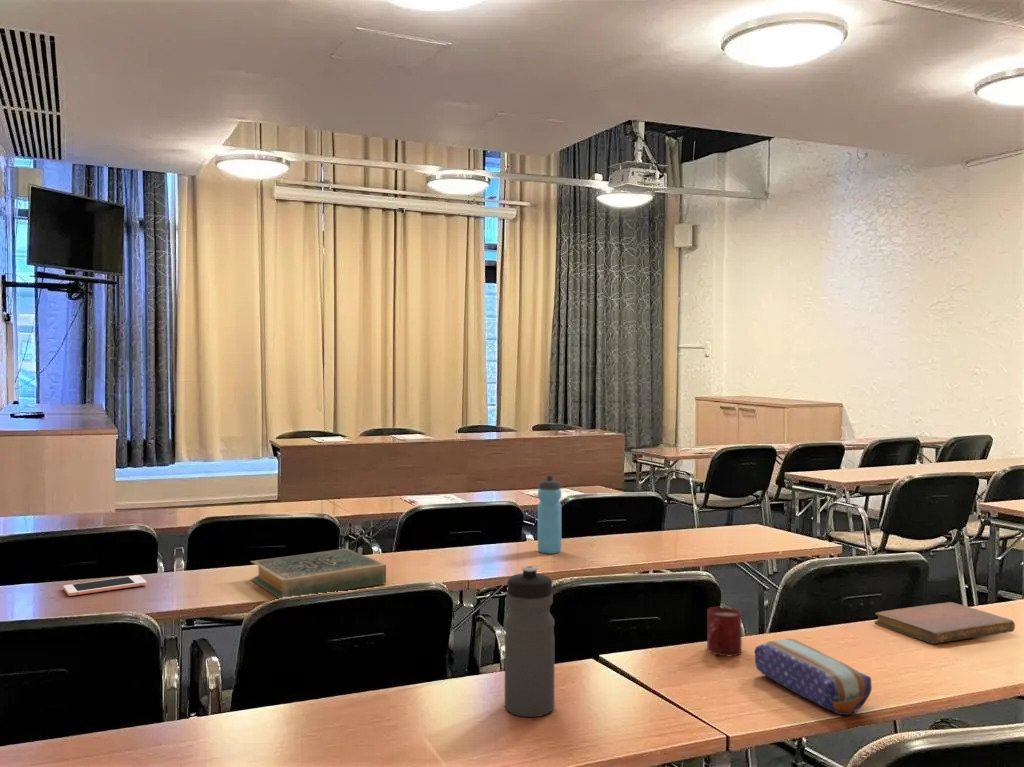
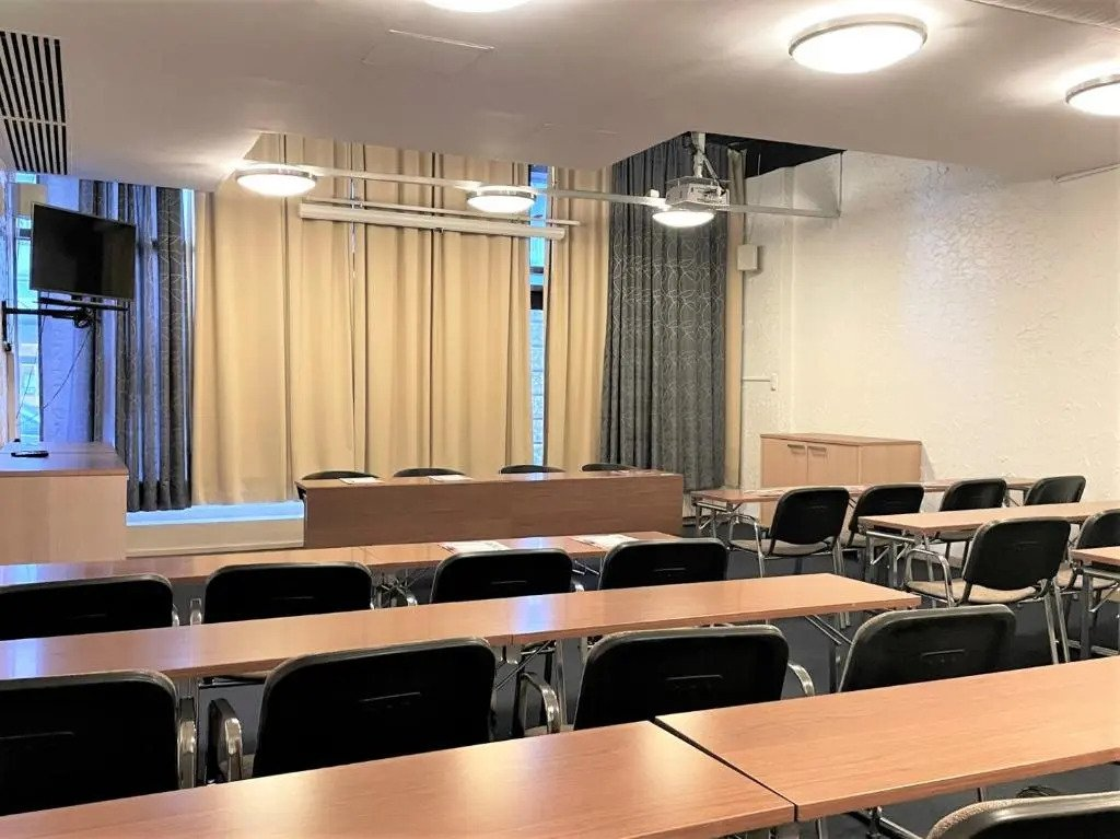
- cup (721, 633)
- pencil case (809, 672)
- water bottle (529, 637)
- notebook (943, 621)
- cell phone (105, 585)
- hardback book (317, 572)
- water bottle (549, 513)
